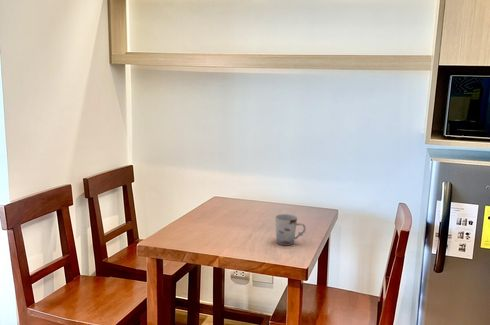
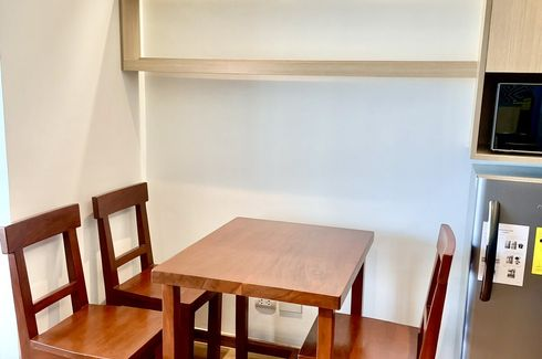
- cup (290, 230)
